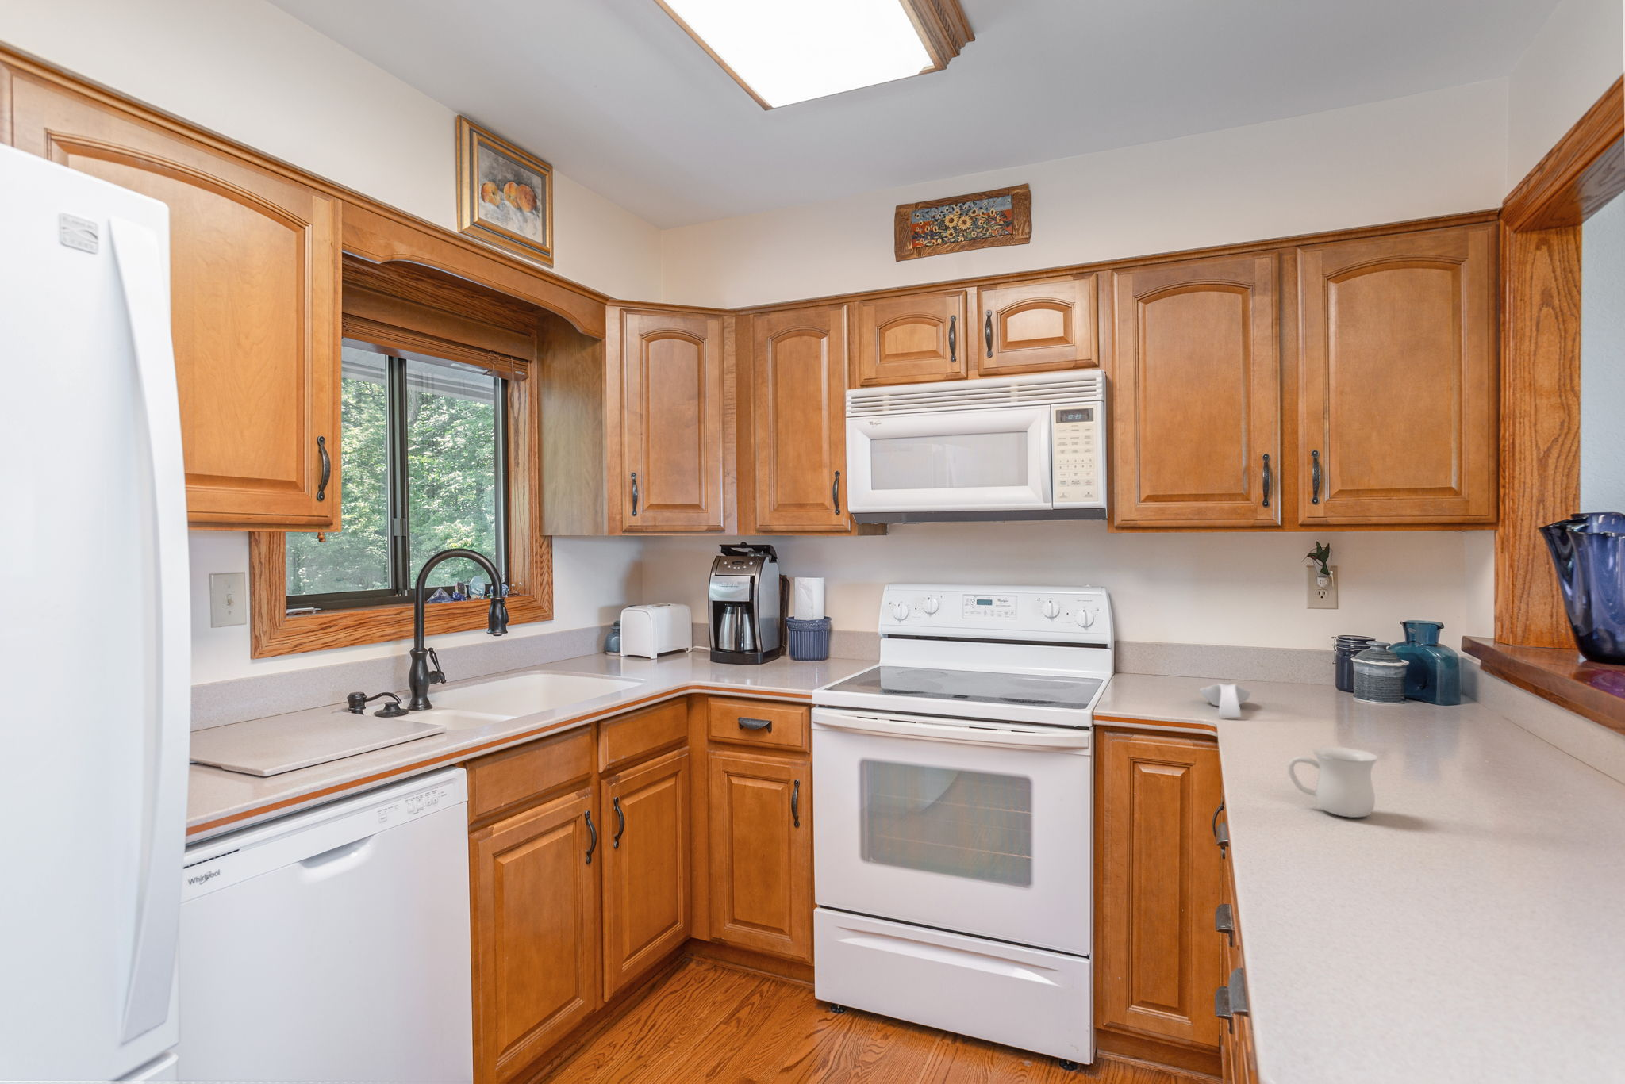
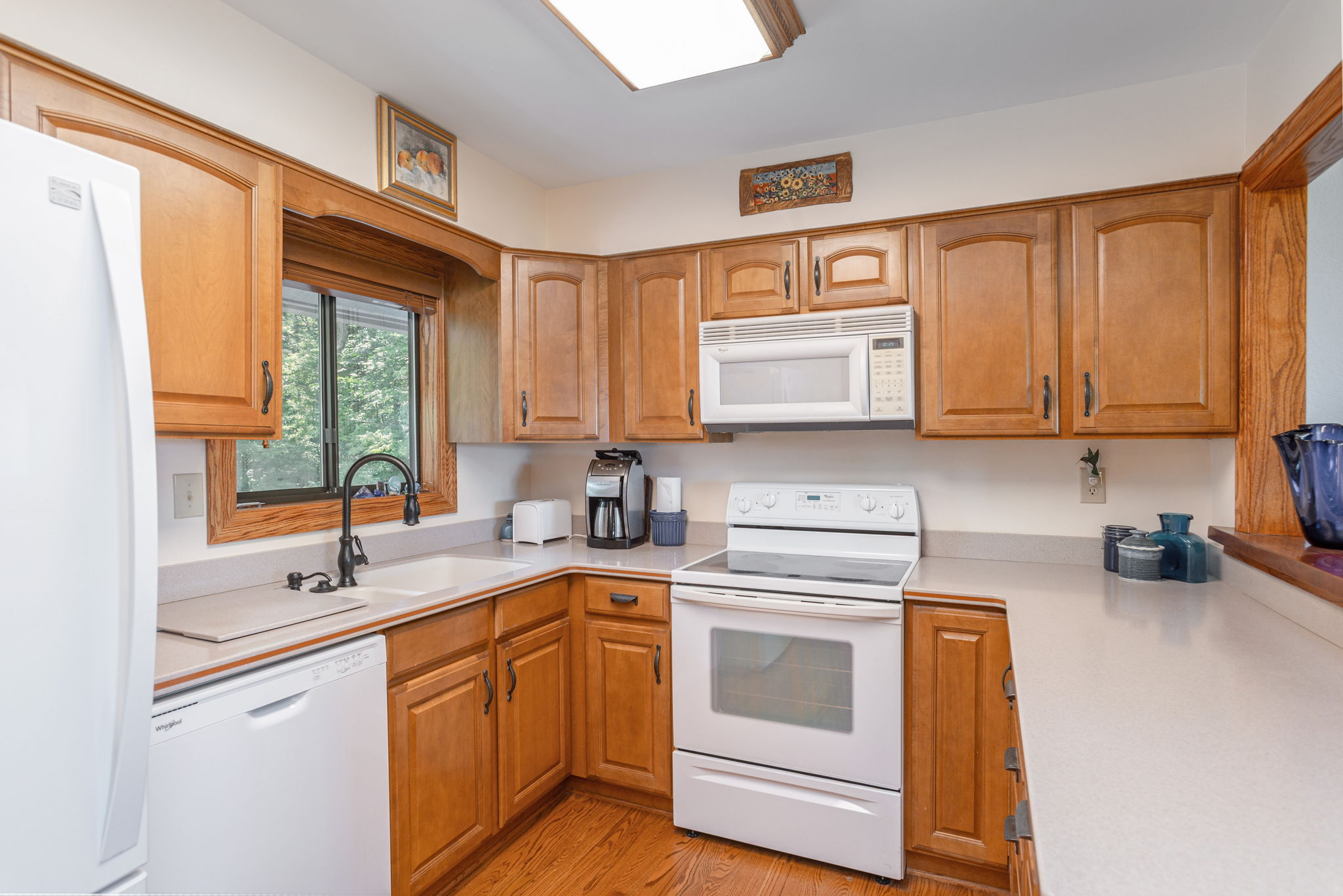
- mug (1331, 782)
- spoon rest (1227, 694)
